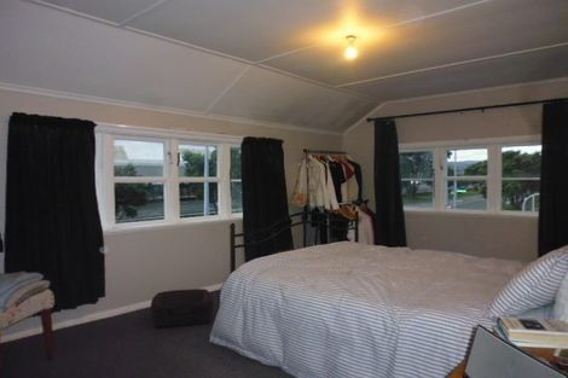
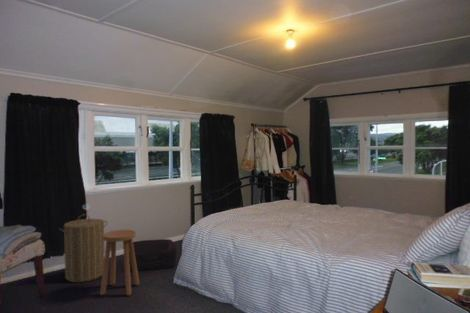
+ stool (115, 261)
+ laundry hamper (84, 244)
